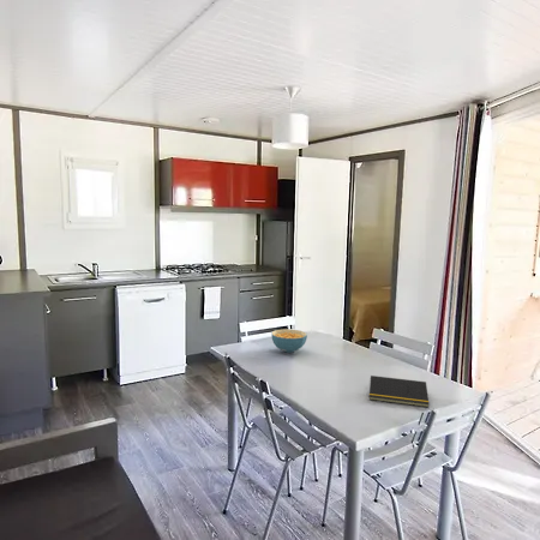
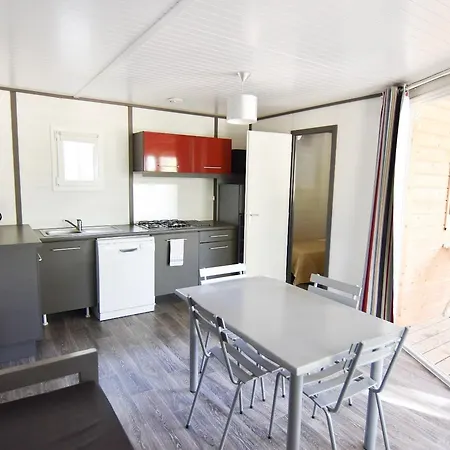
- notepad (397, 390)
- cereal bowl (288, 342)
